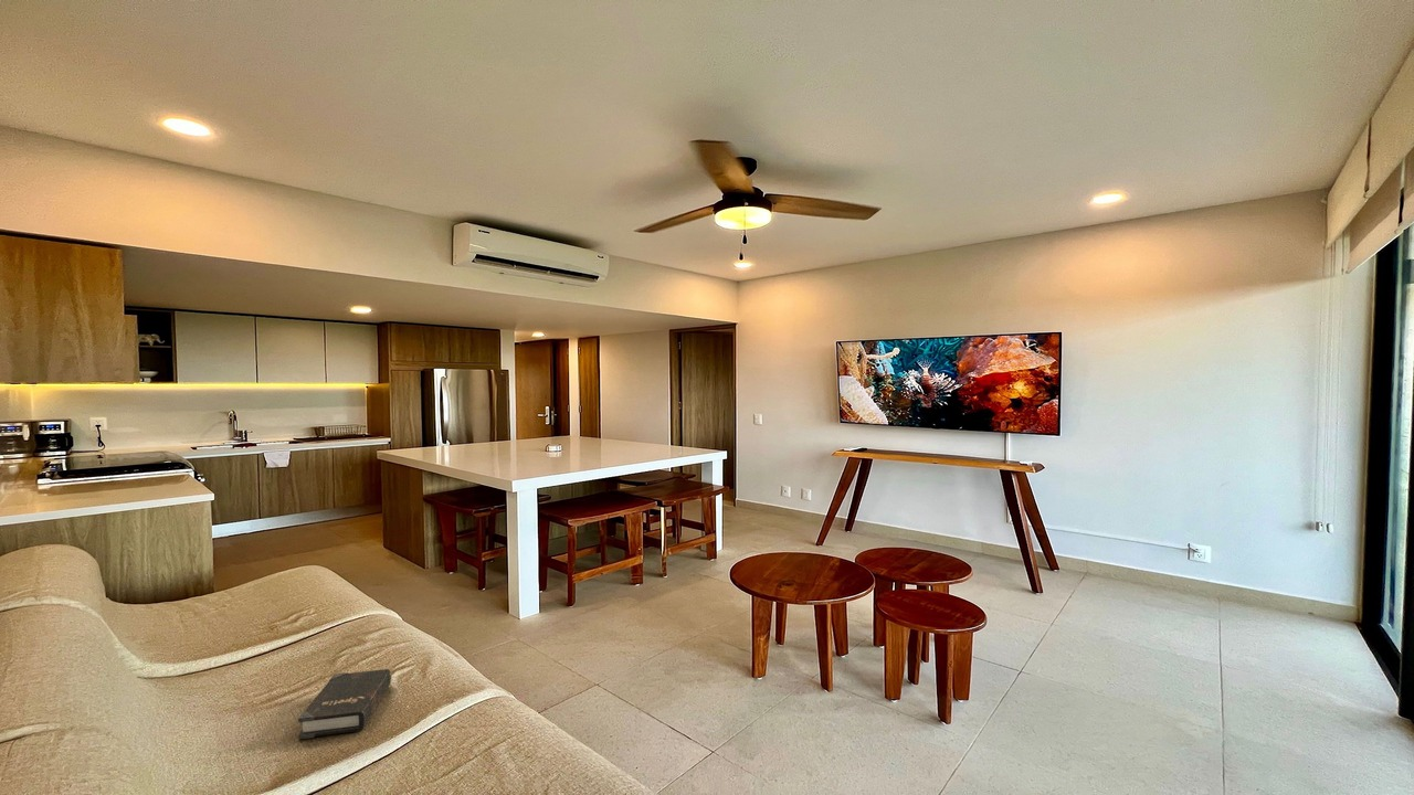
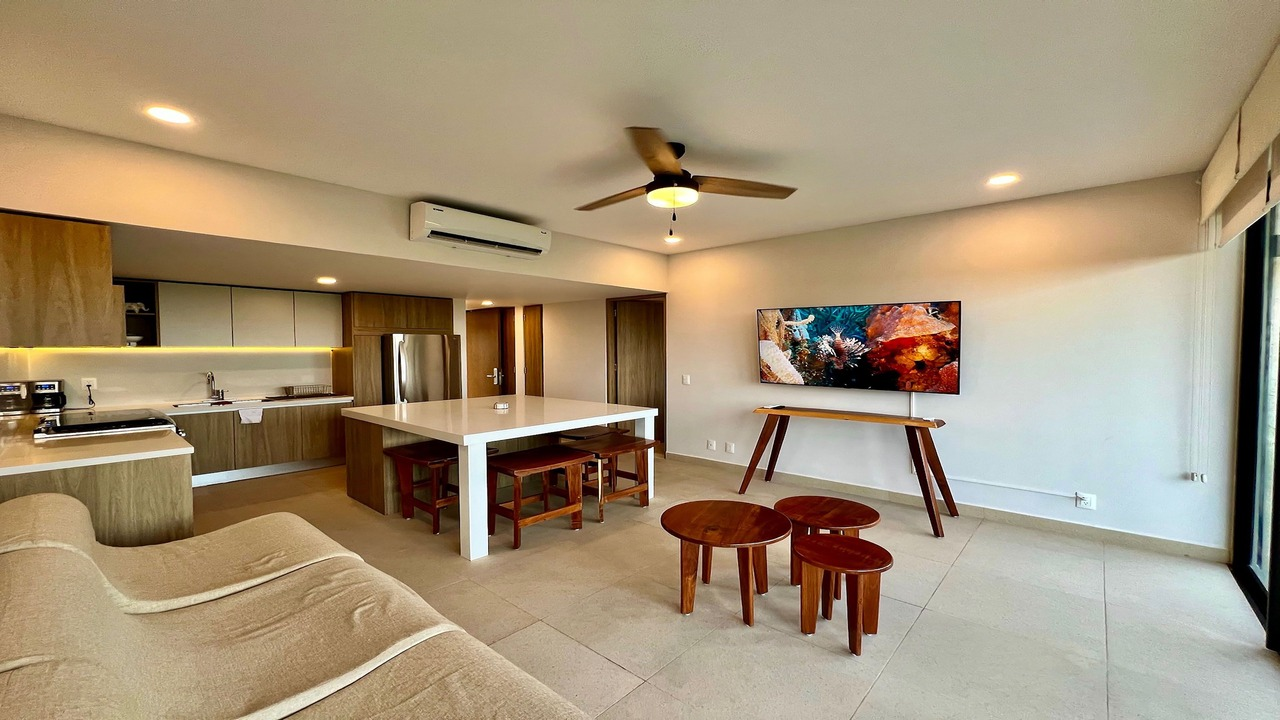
- hardback book (348, 700)
